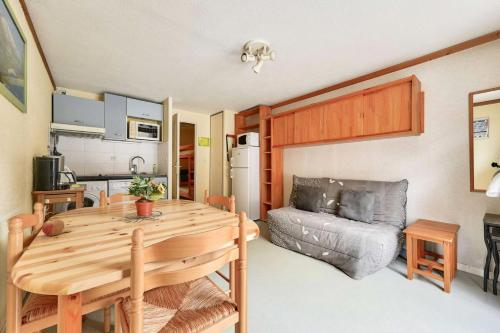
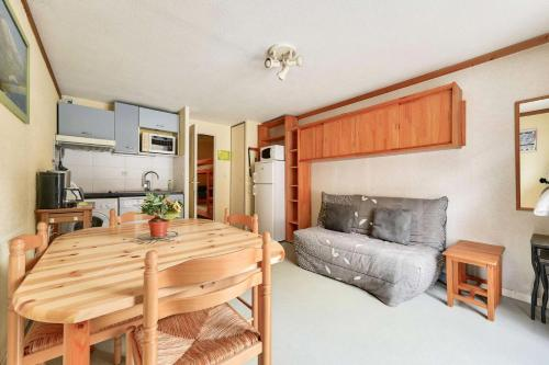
- fruit (53, 226)
